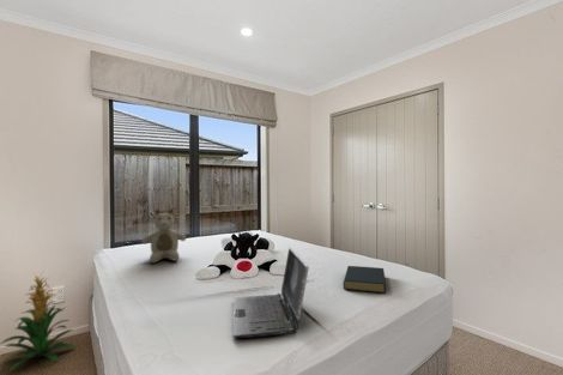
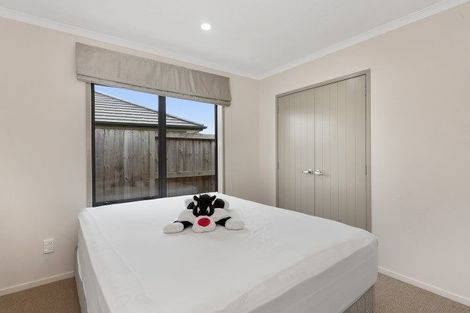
- indoor plant (40, 313)
- laptop computer (267, 295)
- teddy bear (164, 234)
- hardback book (364, 278)
